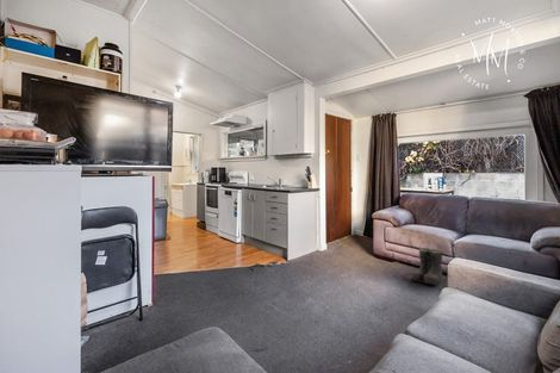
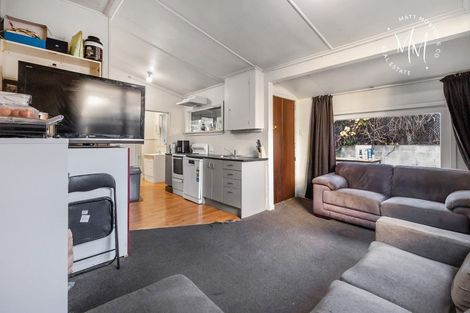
- boots (427, 265)
